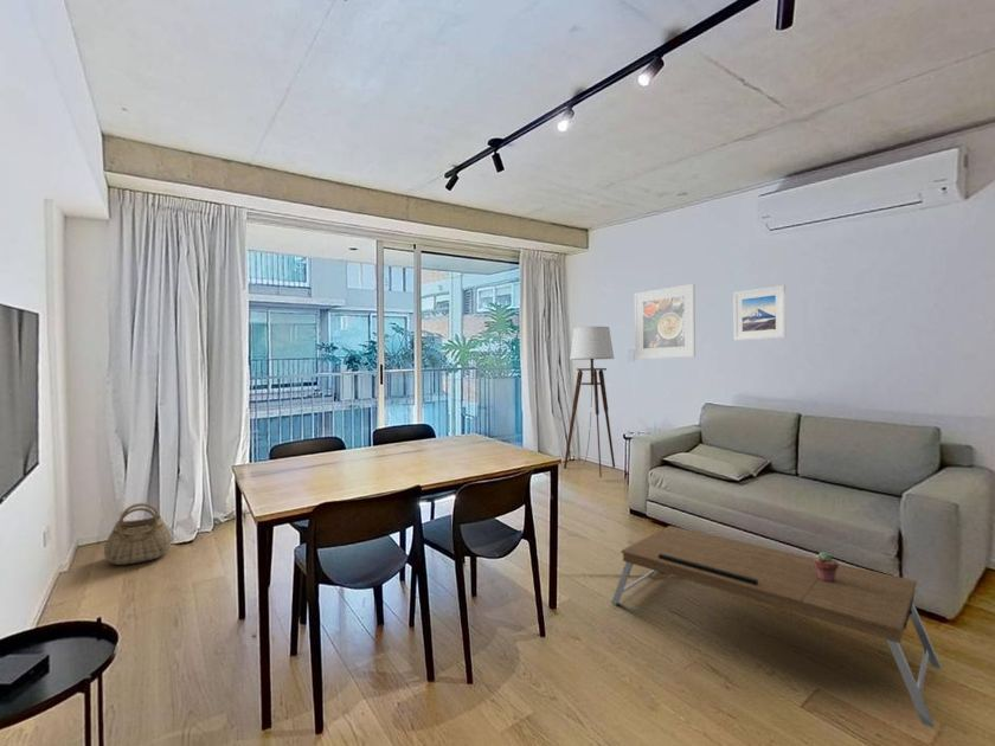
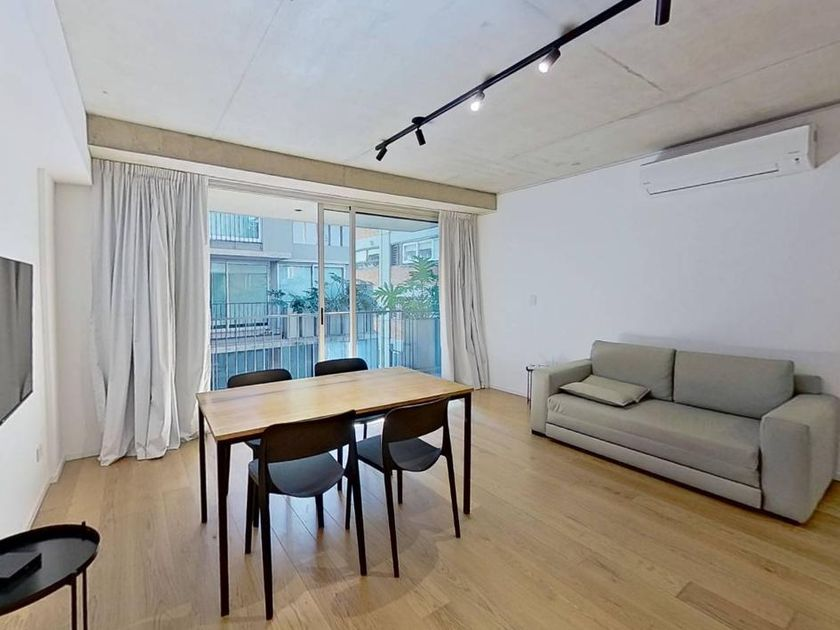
- basket (139, 532)
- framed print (663, 323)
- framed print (758, 314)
- potted succulent (826, 561)
- floor lamp (591, 399)
- coffee table (756, 596)
